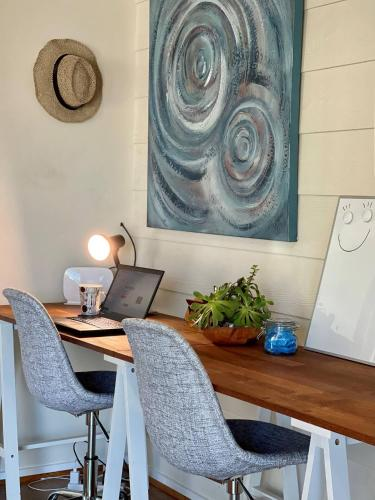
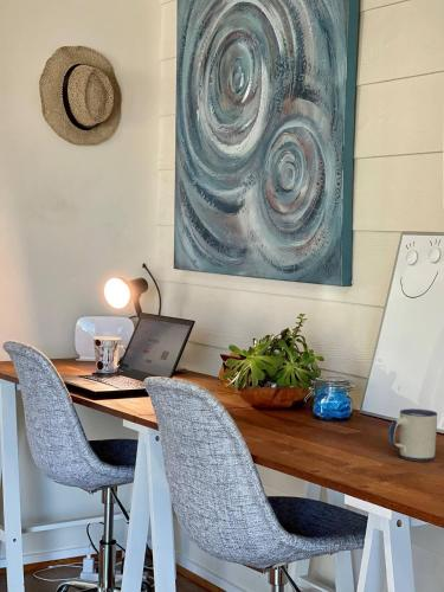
+ mug (411, 435)
